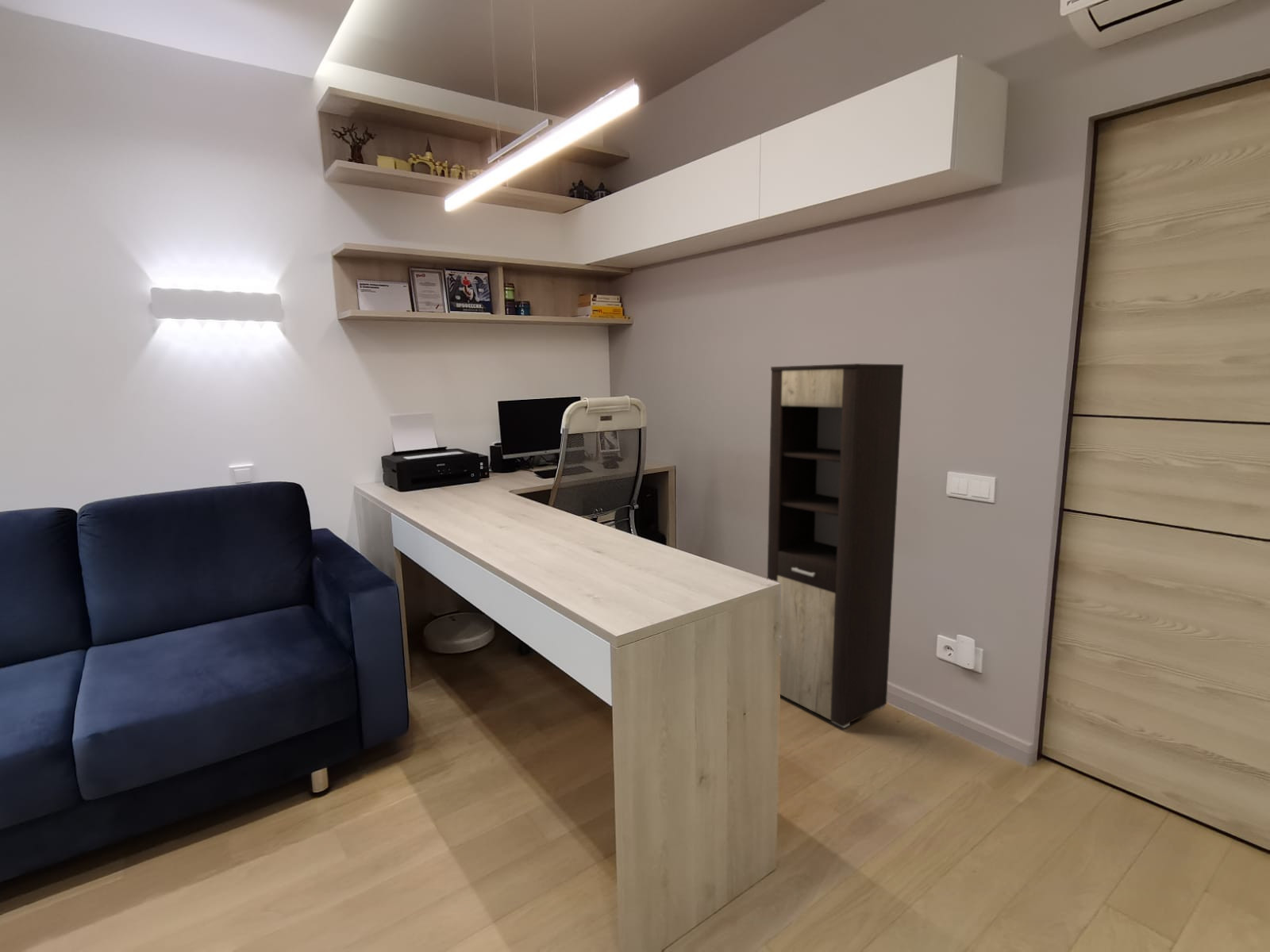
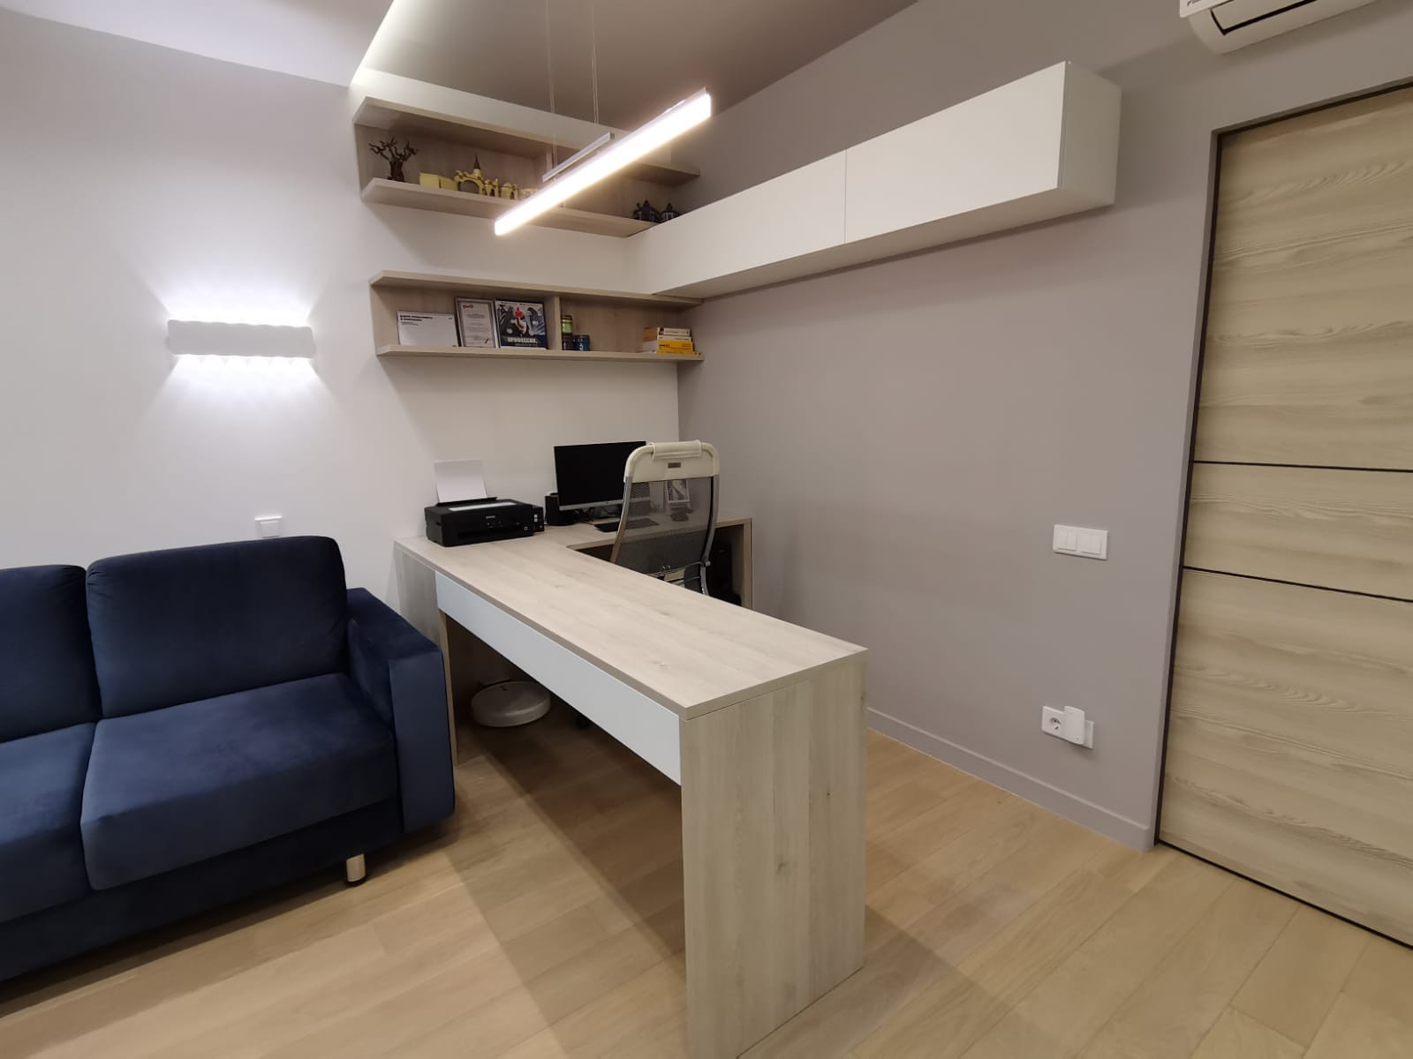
- cabinet (828, 539)
